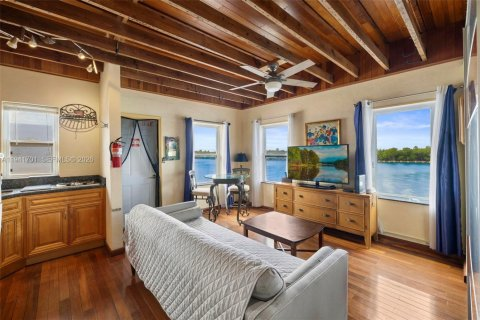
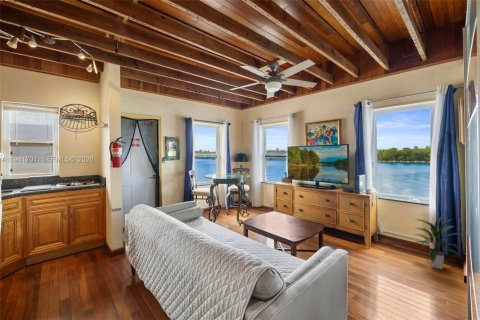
+ indoor plant (435, 241)
